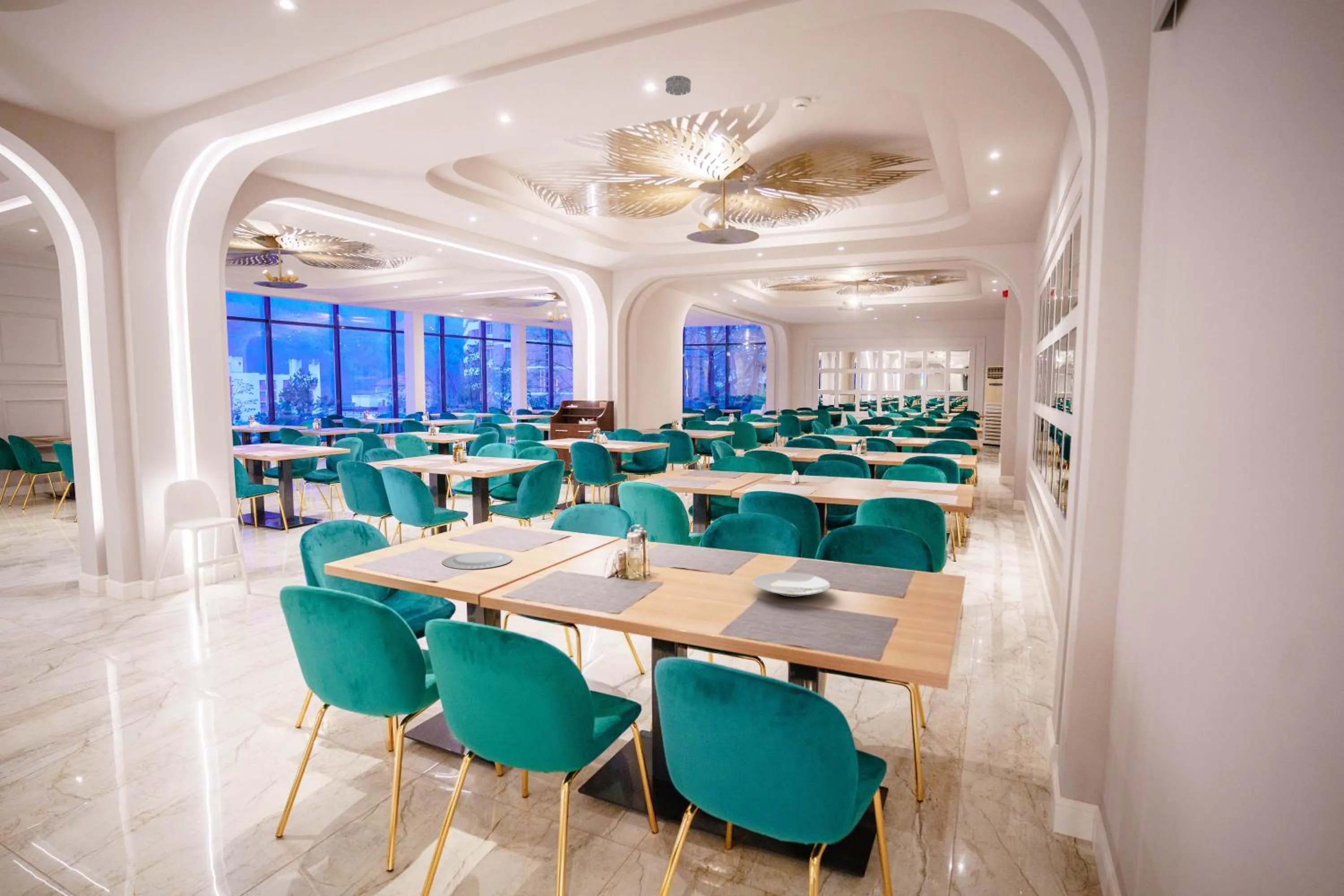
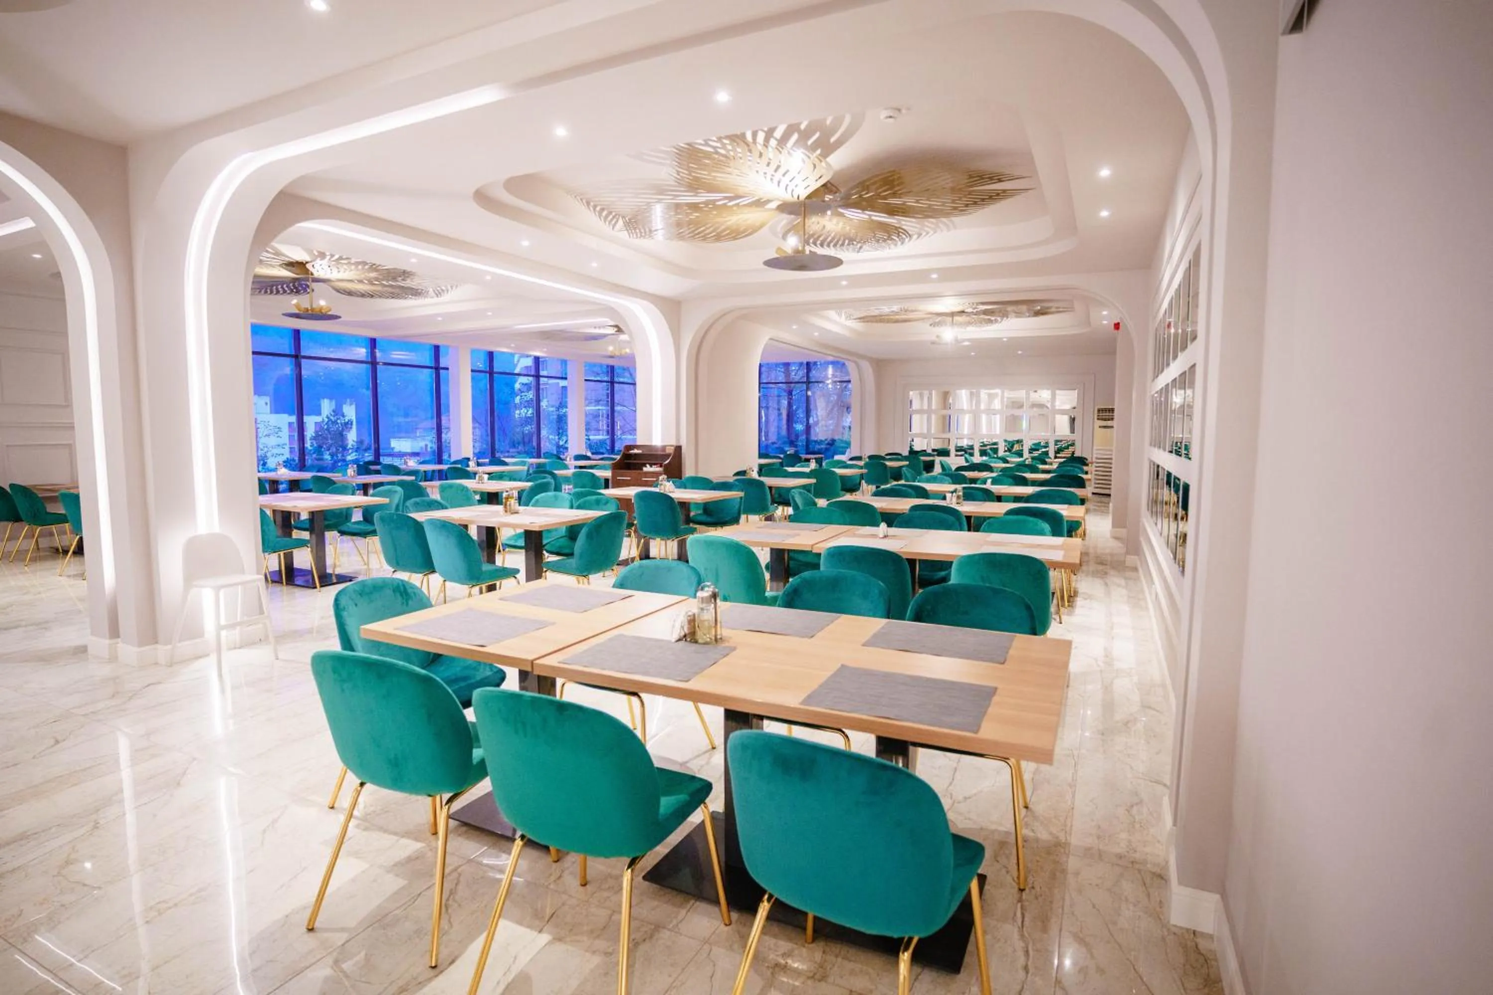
- chinaware (478, 559)
- smoke detector (678, 85)
- plate (791, 587)
